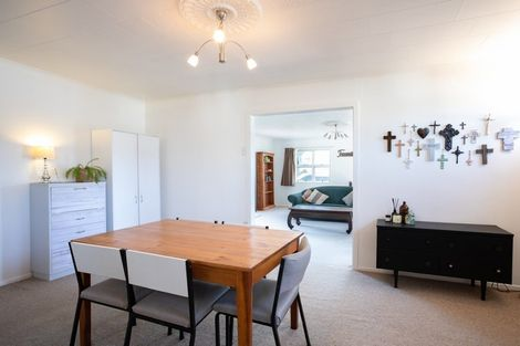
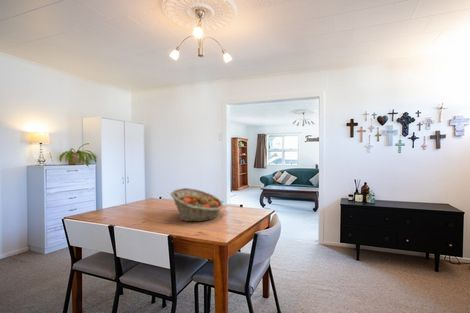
+ fruit basket (197, 203)
